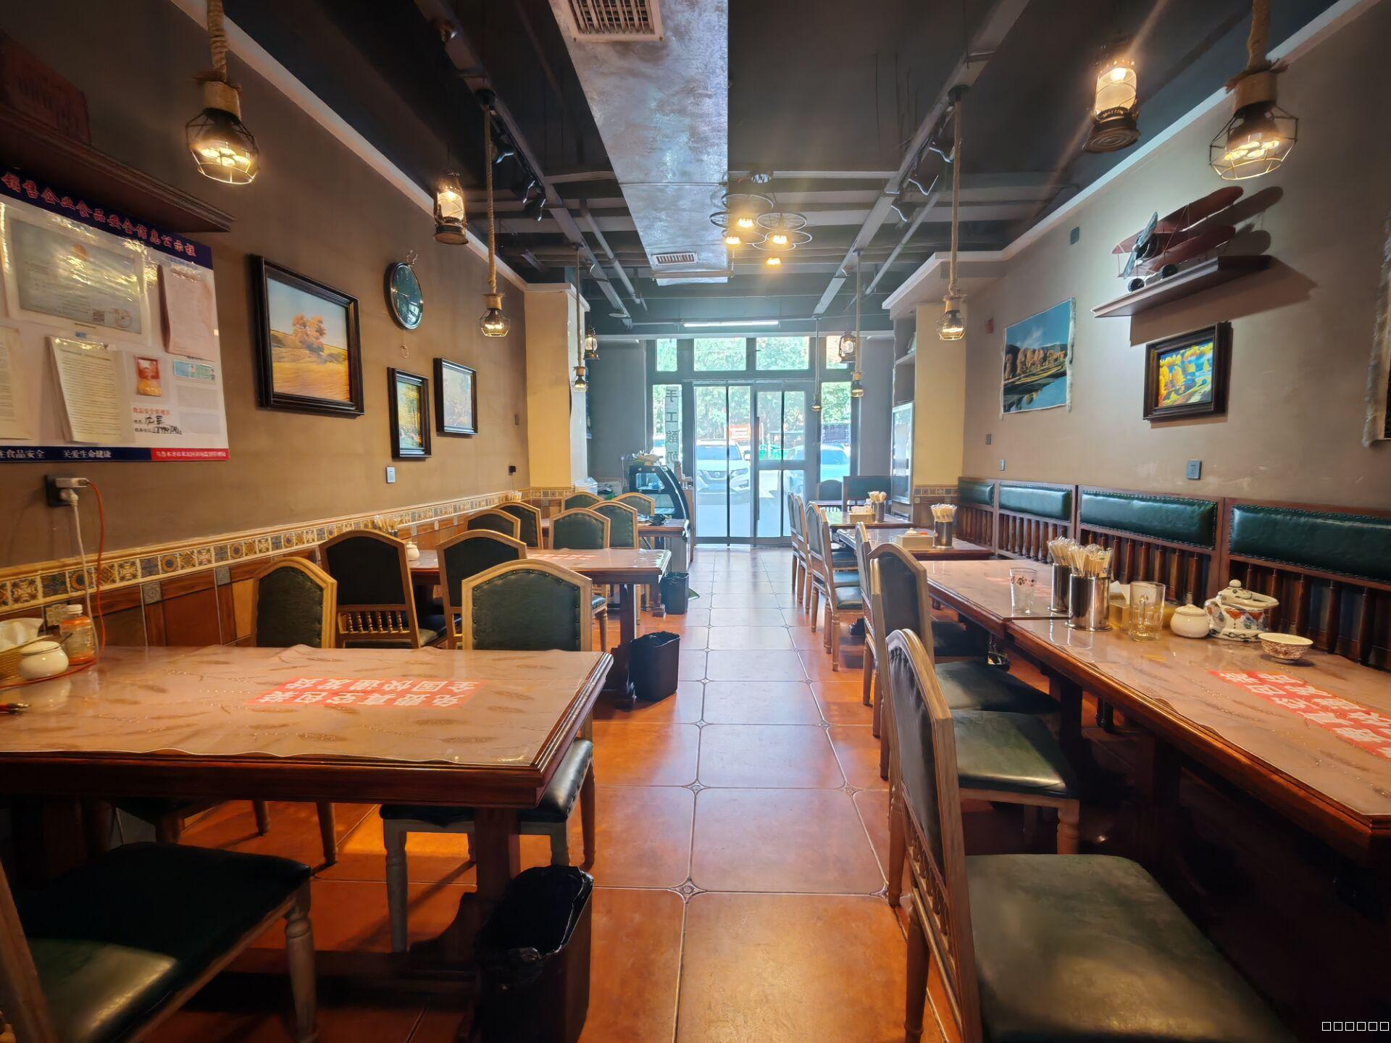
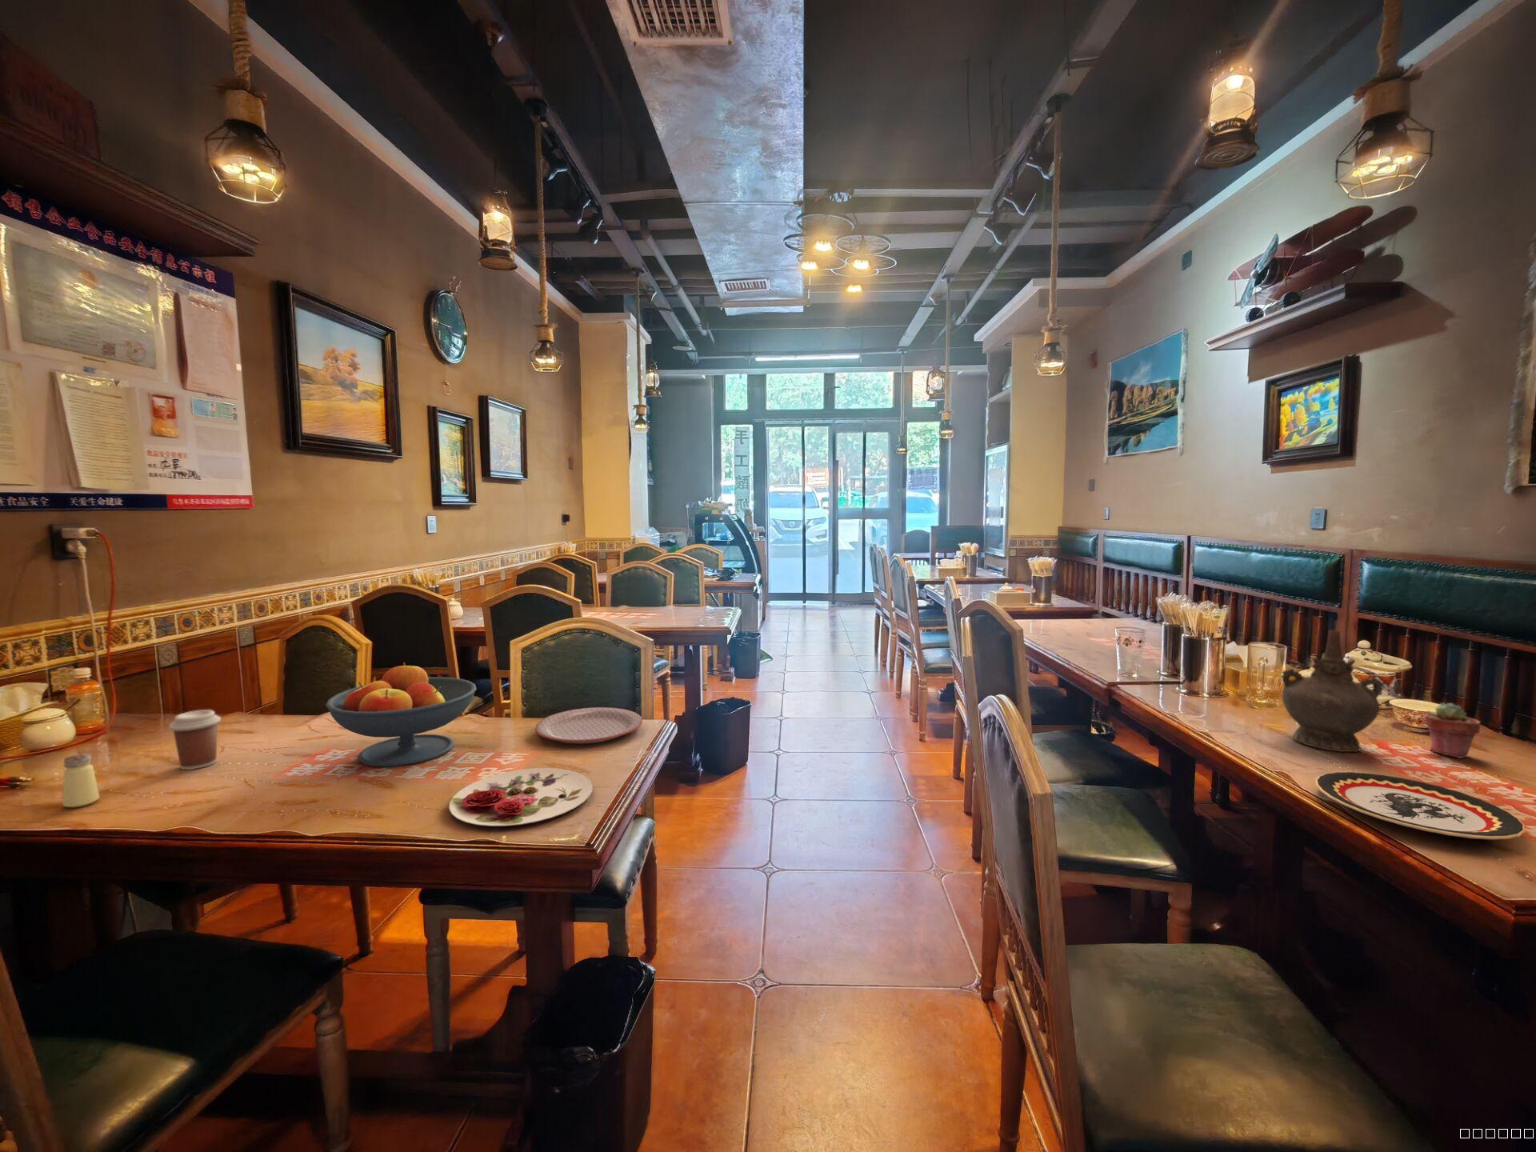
+ plate (589, 726)
+ potted succulent (1450, 728)
+ plate (524, 793)
+ saltshaker (79, 779)
+ fruit bowl (405, 712)
+ plate (1411, 806)
+ ceremonial vessel (1329, 686)
+ coffee cup (196, 739)
